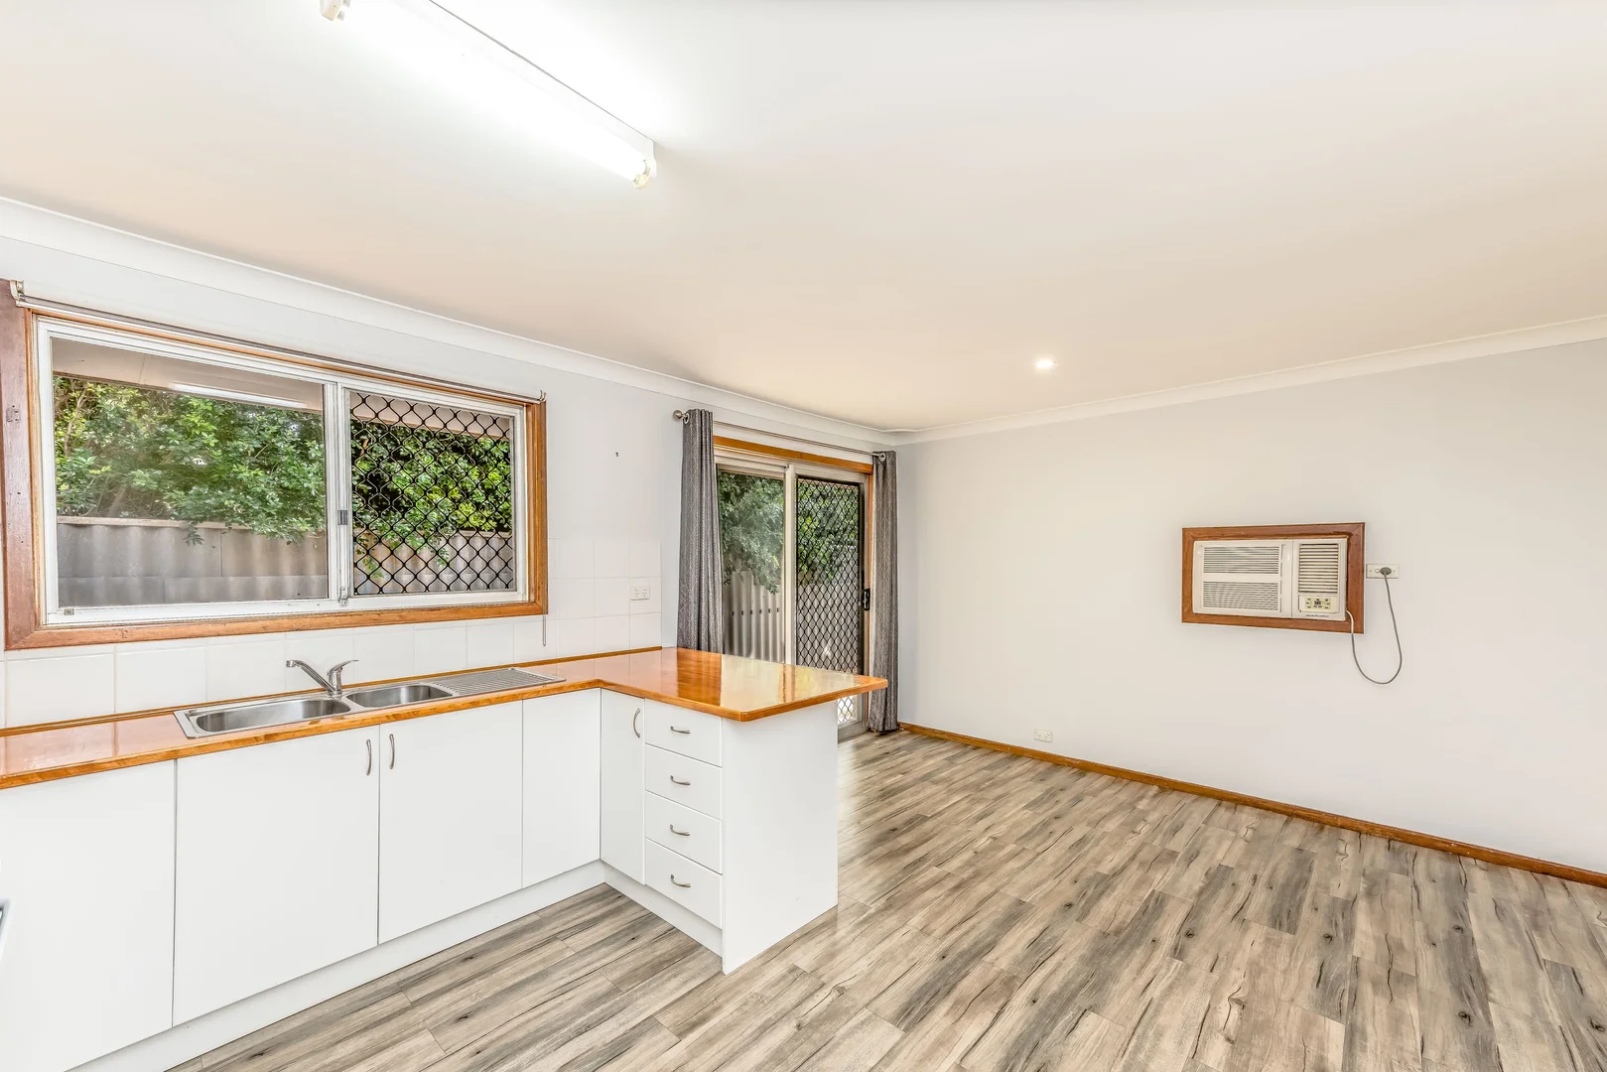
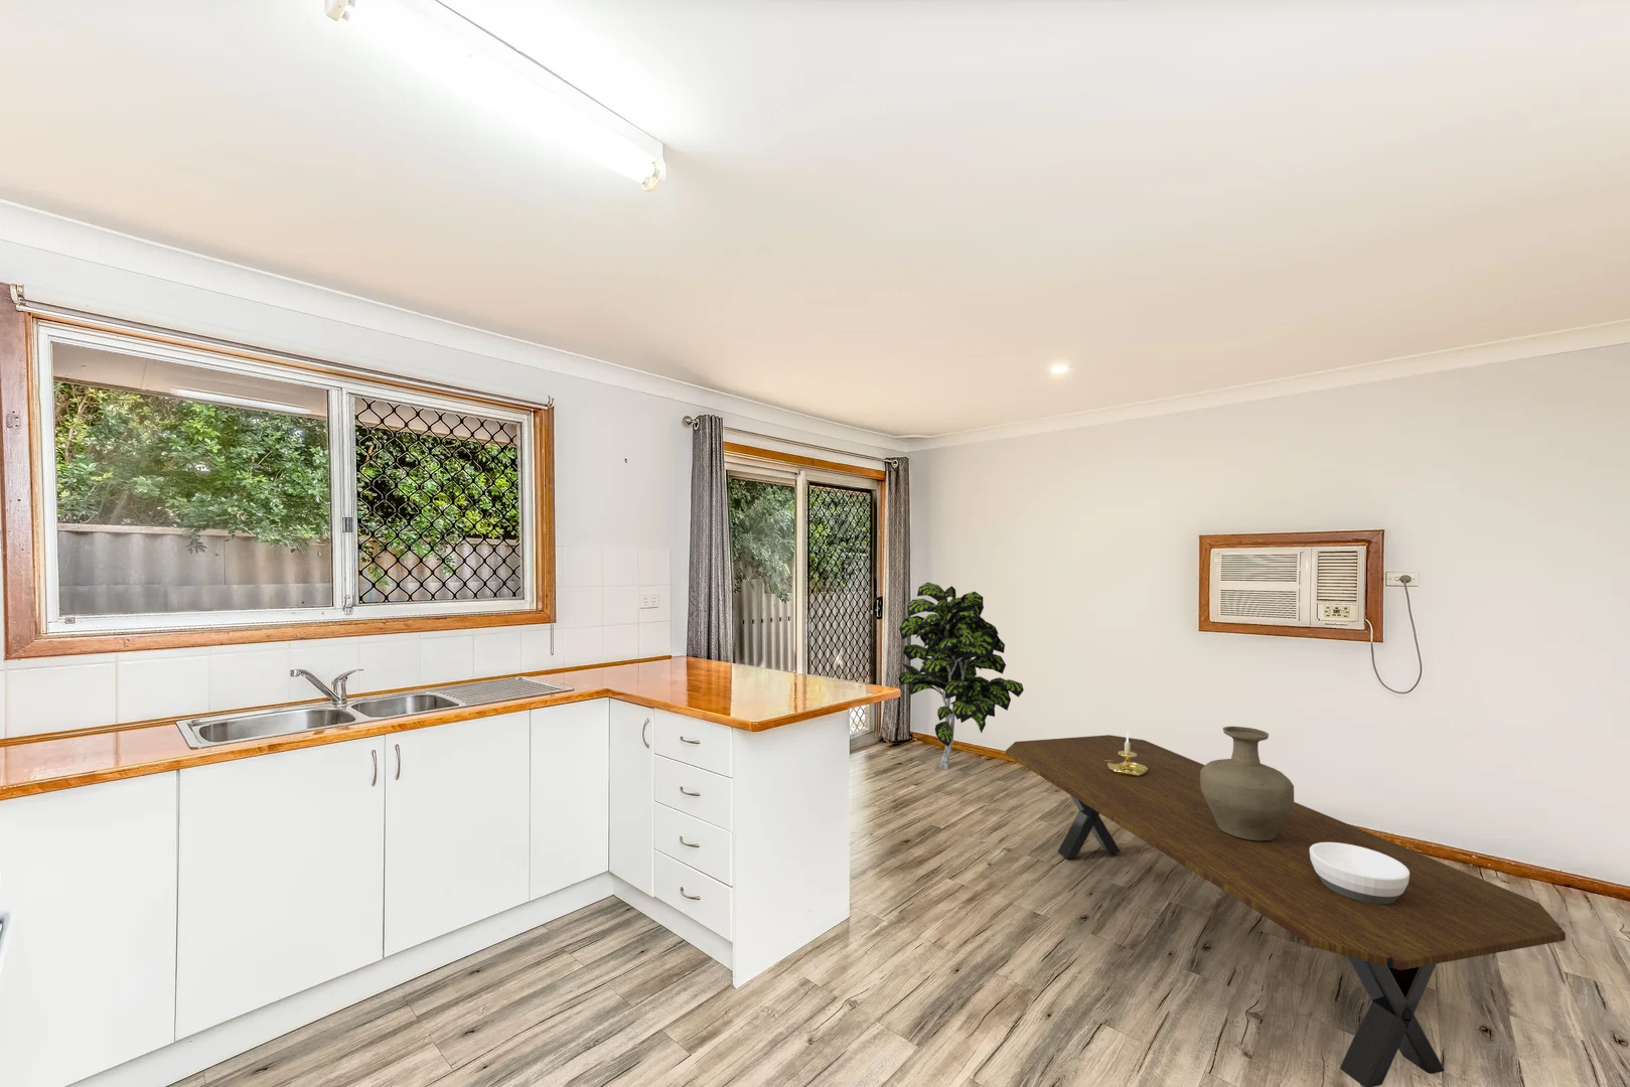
+ bowl (1357, 872)
+ dining table (1200, 869)
+ candle holder (1125, 751)
+ indoor plant (956, 676)
+ vase (1245, 781)
